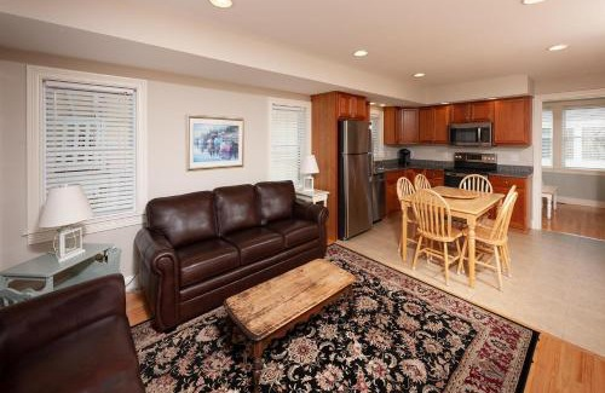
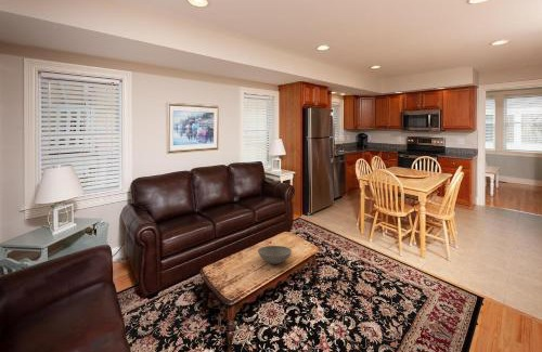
+ bowl (274, 256)
